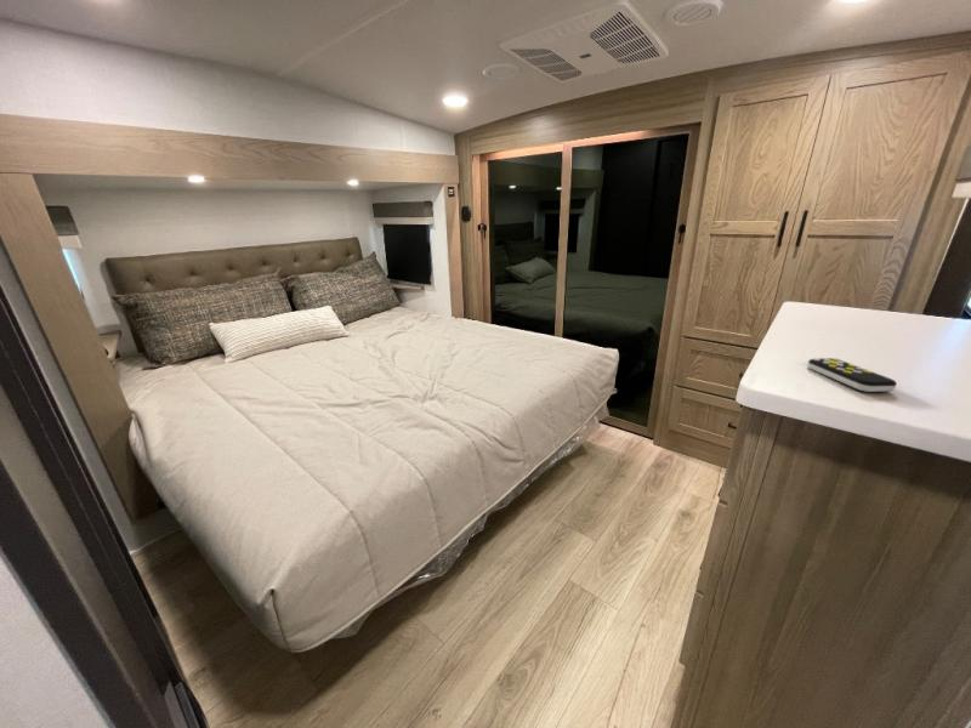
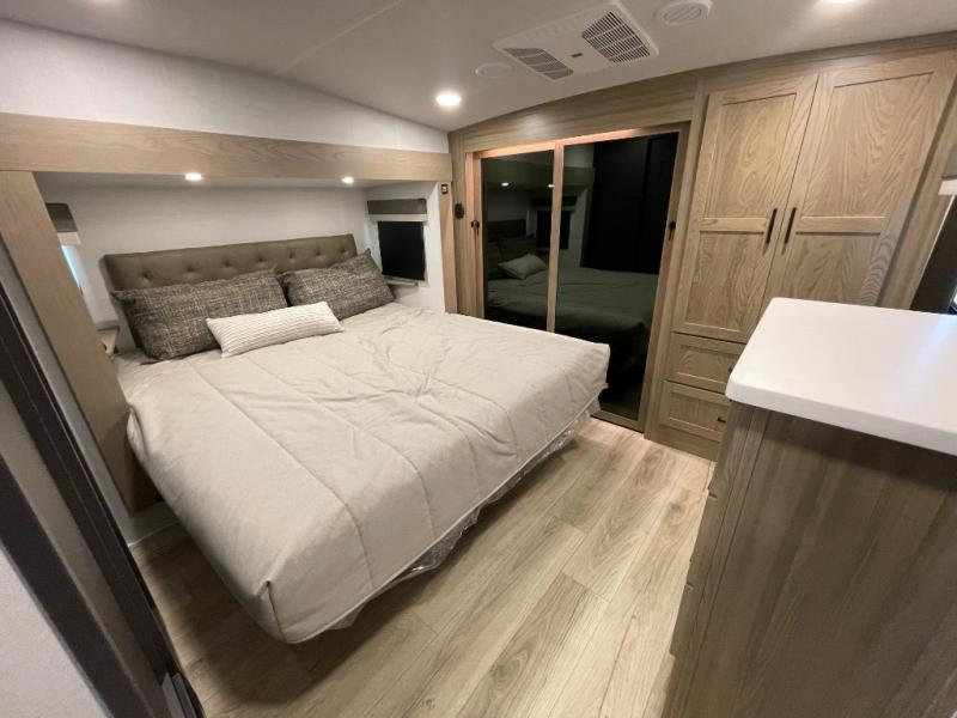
- remote control (848, 372)
